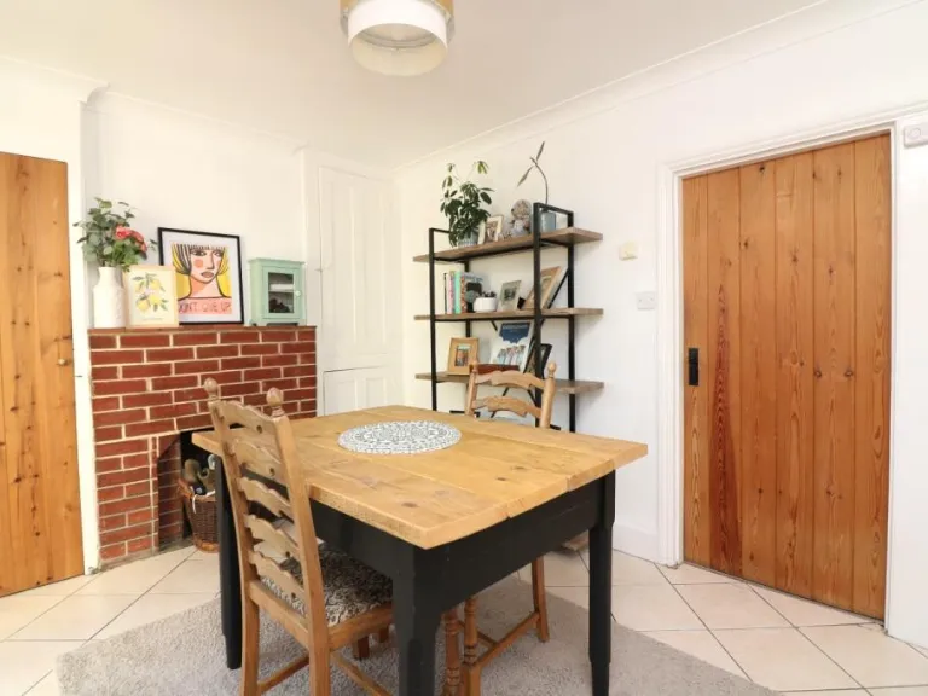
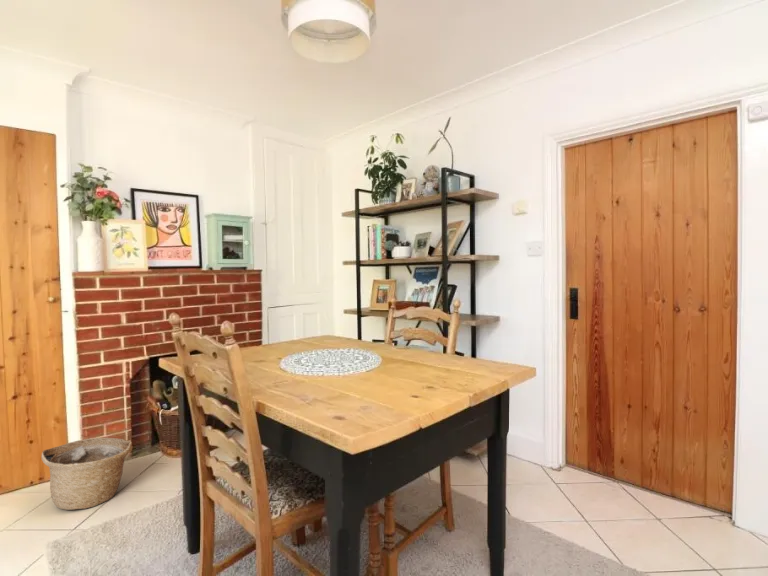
+ basket (89, 469)
